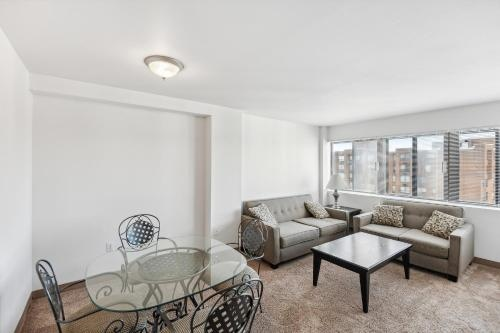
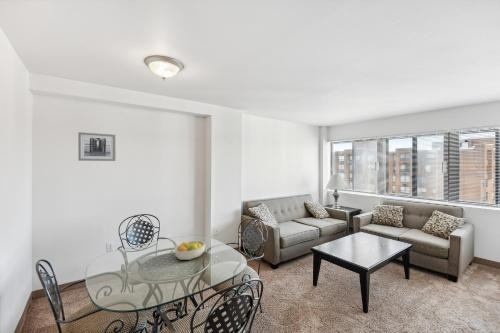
+ fruit bowl (190, 248)
+ wall art (97, 147)
